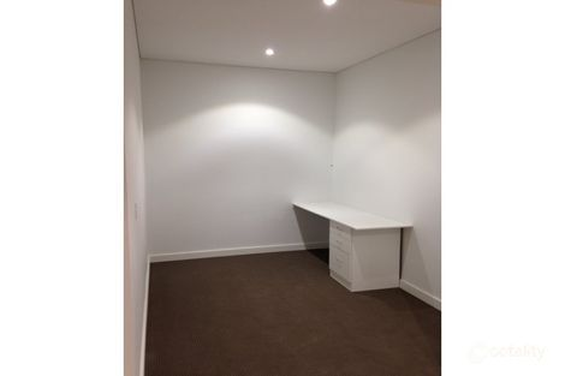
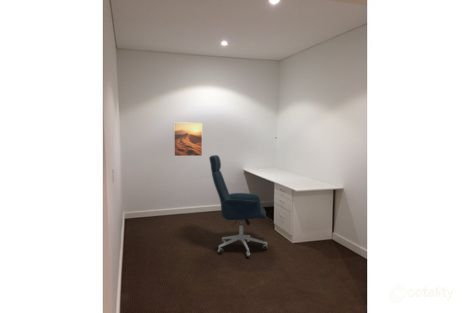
+ office chair (238, 202)
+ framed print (188, 139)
